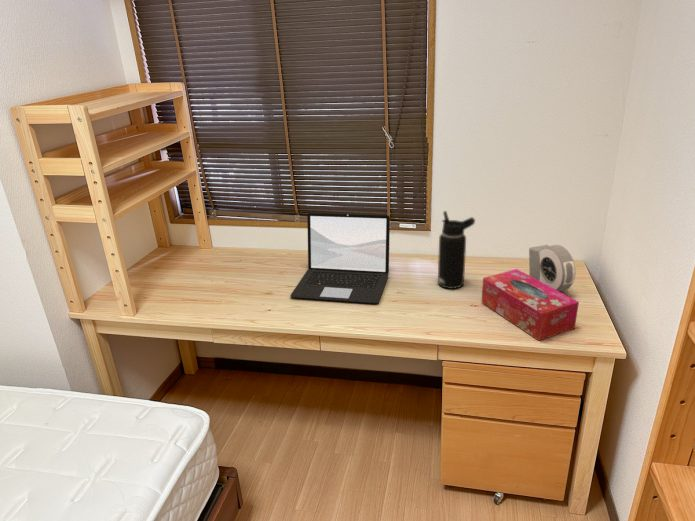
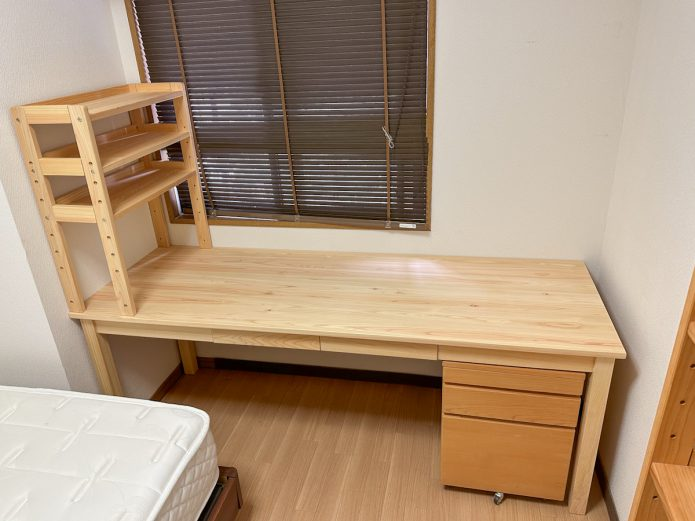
- water bottle (456, 249)
- tissue box (526, 302)
- alarm clock (553, 267)
- laptop (340, 255)
